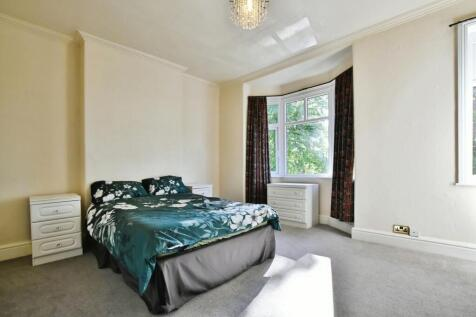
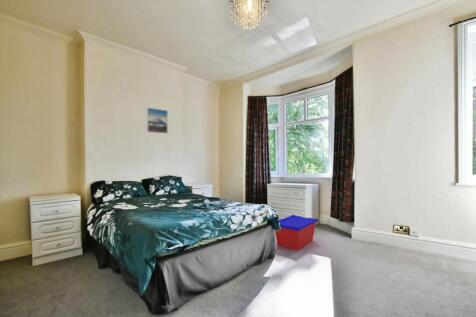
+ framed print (157, 121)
+ storage bin (295, 231)
